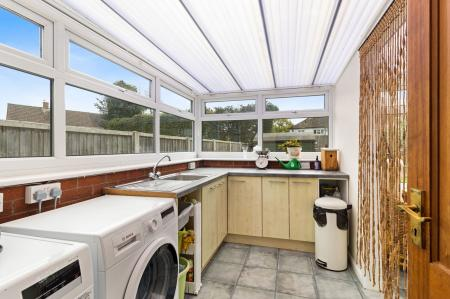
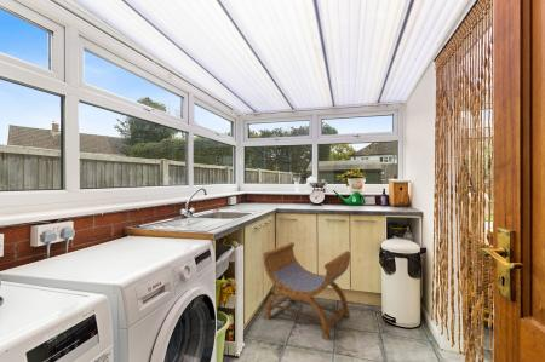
+ stool (306, 283)
